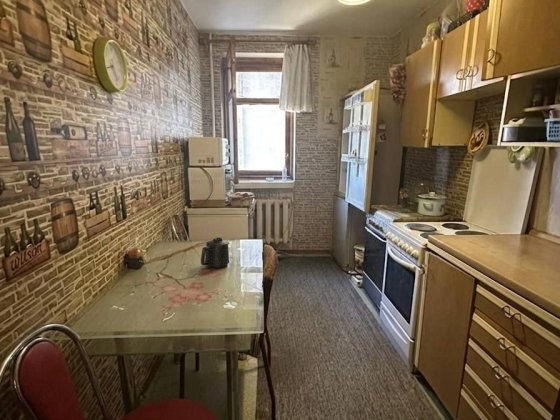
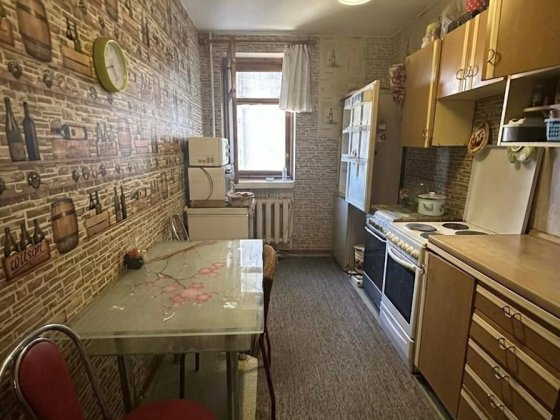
- mug (216, 252)
